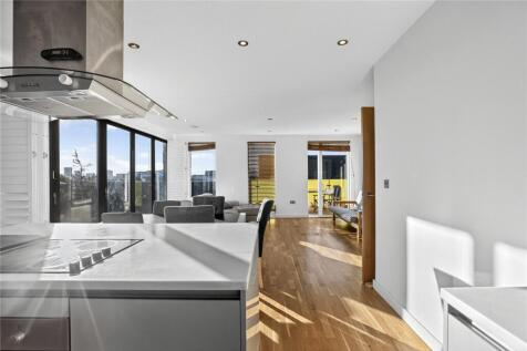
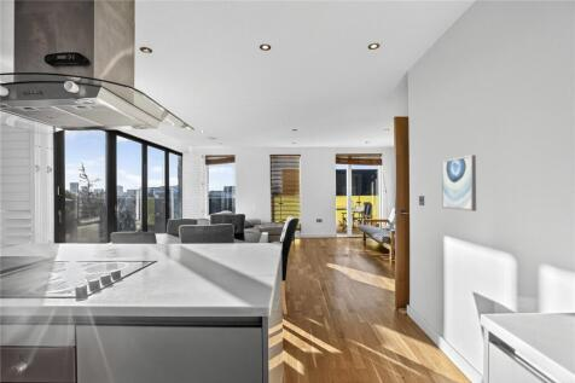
+ wall art (457, 184)
